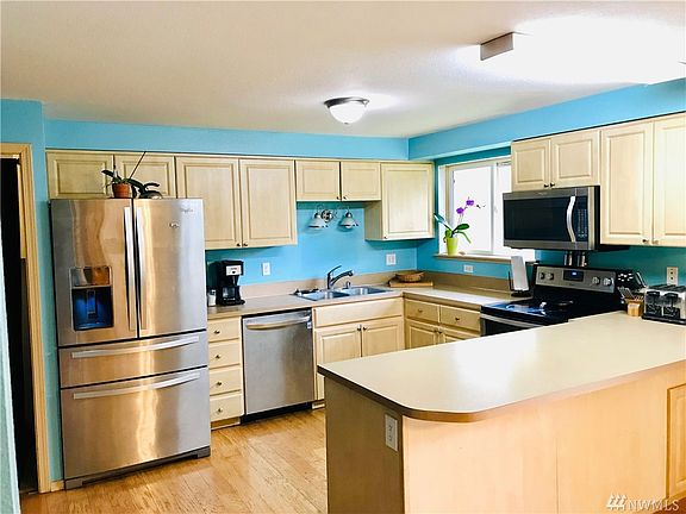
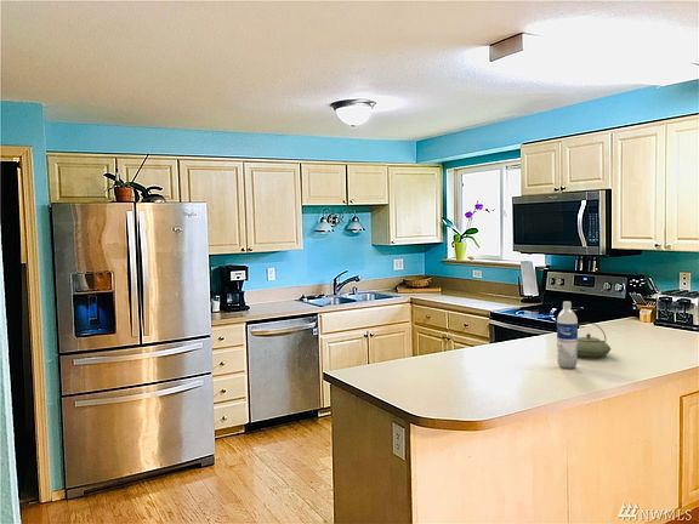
+ water bottle (567, 334)
+ teapot (585, 338)
